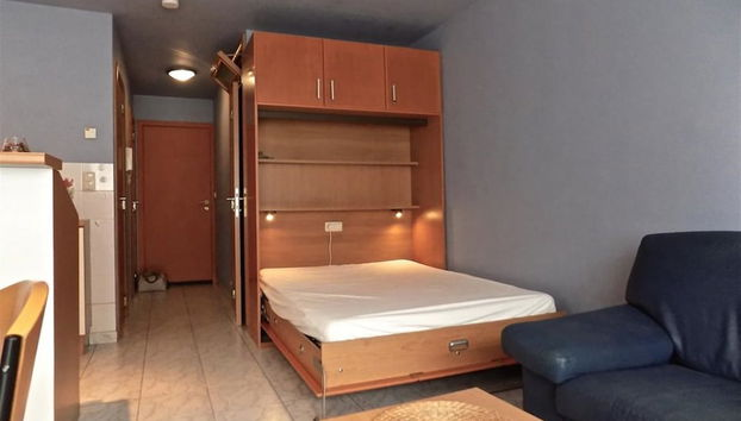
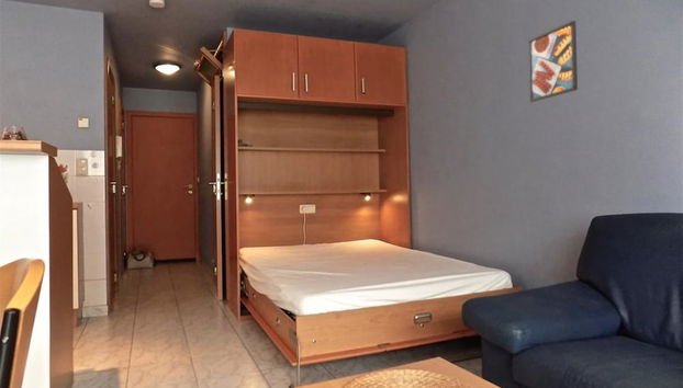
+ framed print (551, 64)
